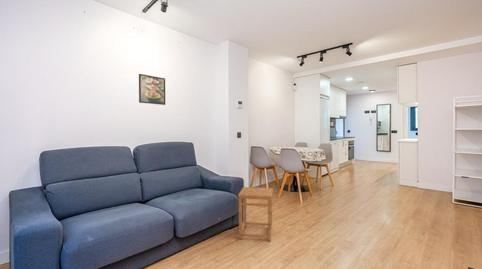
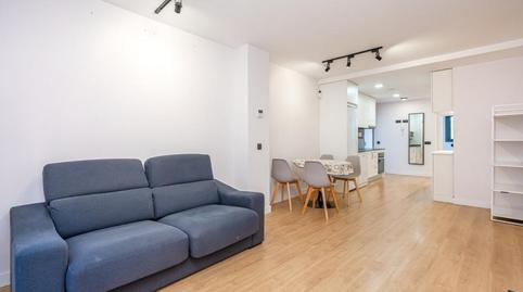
- side table (256, 205)
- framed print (152, 90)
